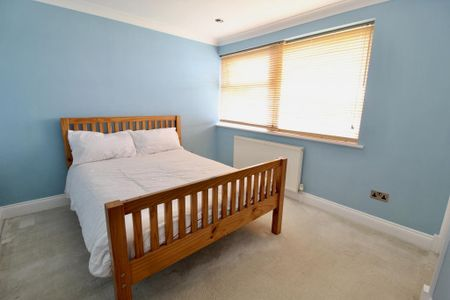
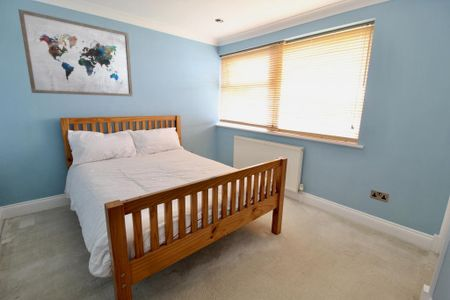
+ wall art (84, 60)
